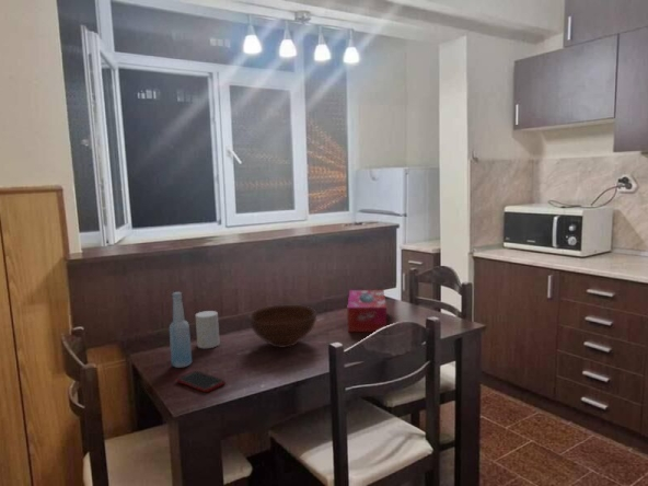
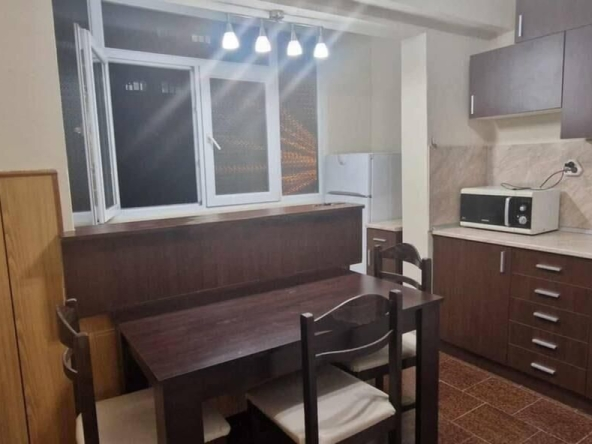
- bowl (282, 328)
- tissue box (367, 309)
- bottle (180, 328)
- cell phone (200, 381)
- cup (207, 328)
